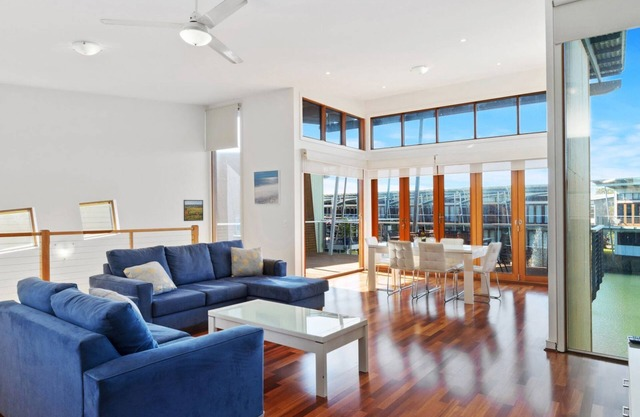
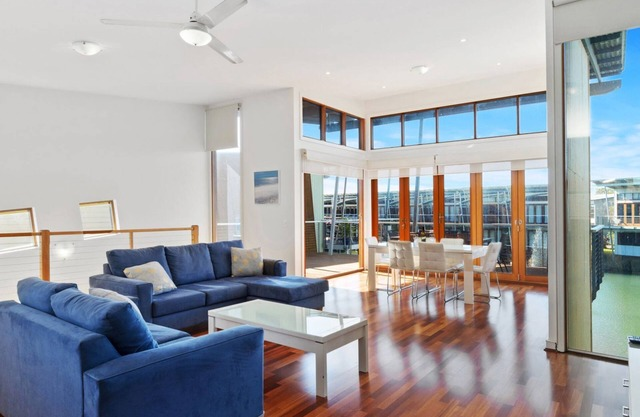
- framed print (193, 210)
